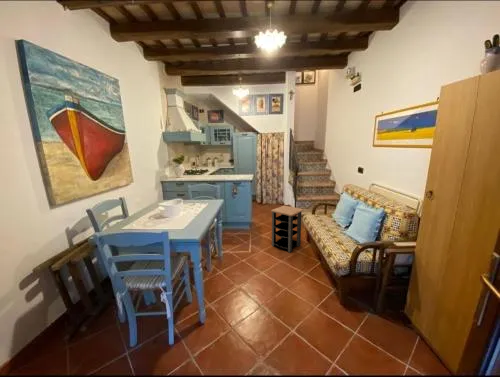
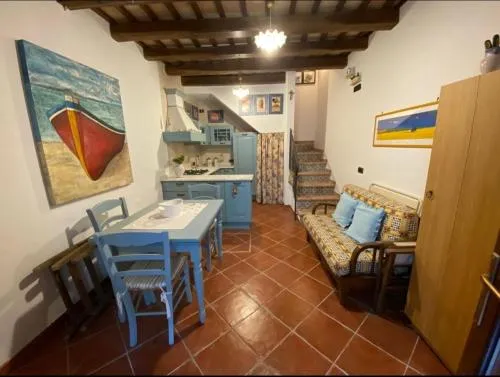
- side table (286, 228)
